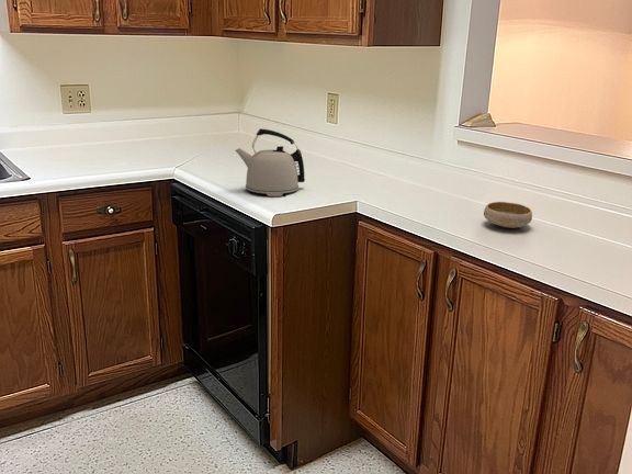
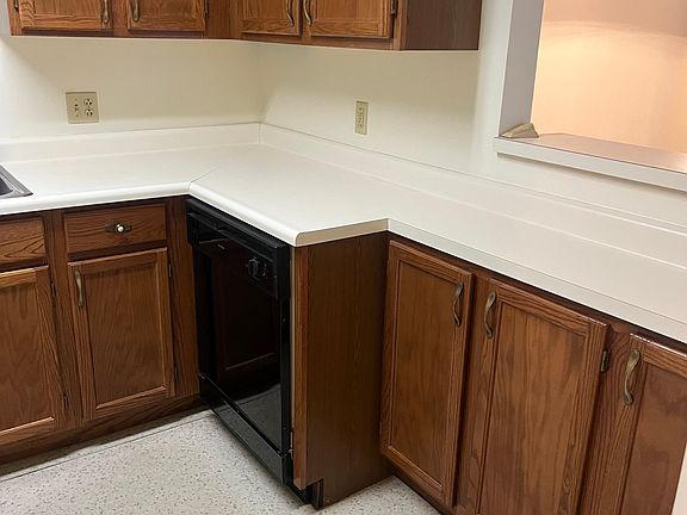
- bowl (507, 216)
- kettle (270, 159)
